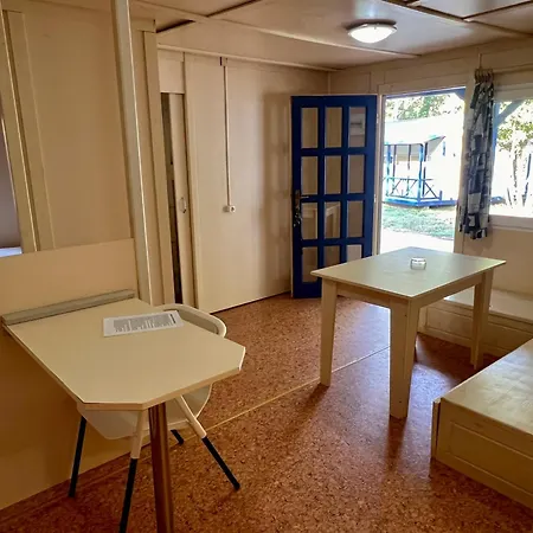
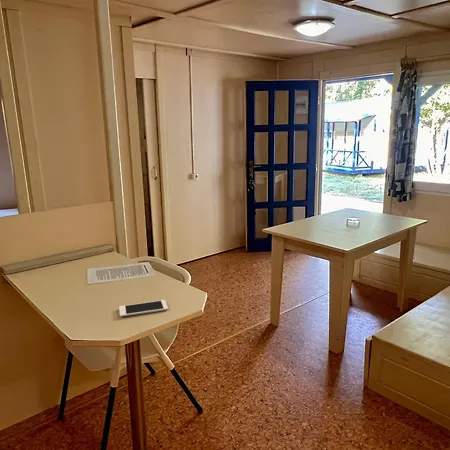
+ cell phone (143, 308)
